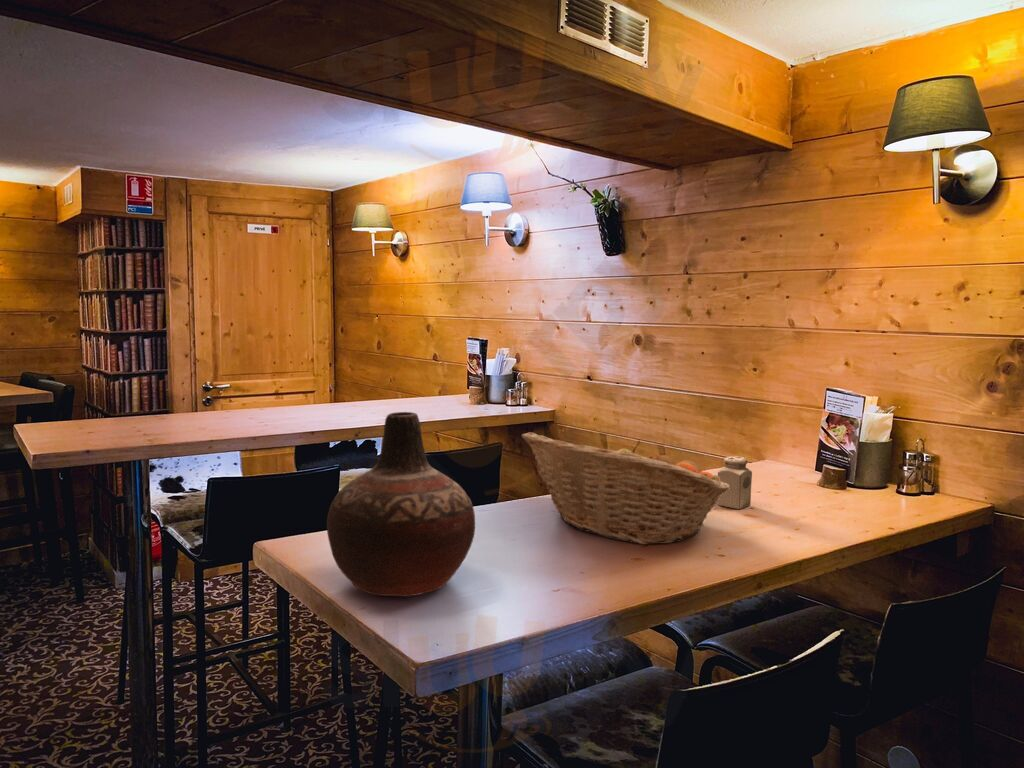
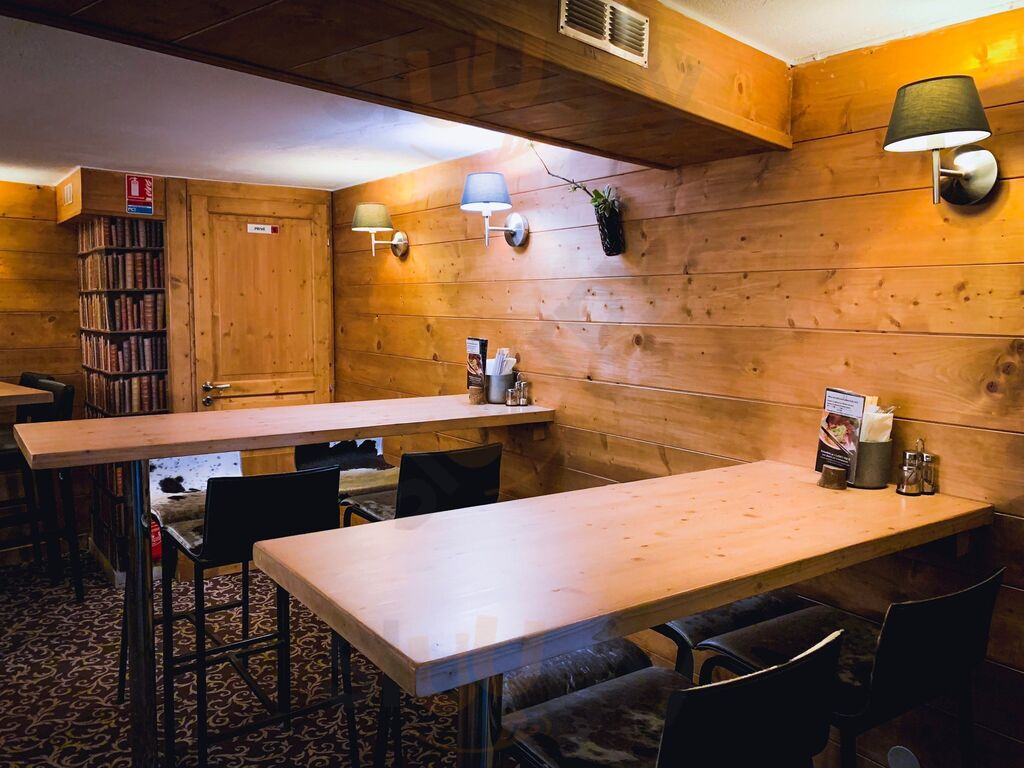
- fruit basket (620, 478)
- salt shaker (734, 481)
- vase (402, 499)
